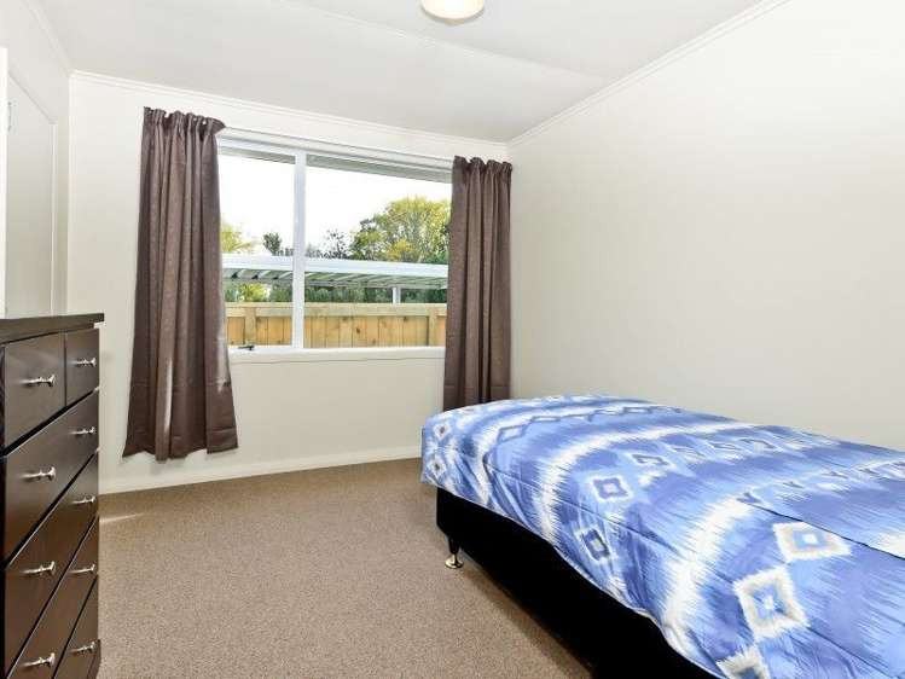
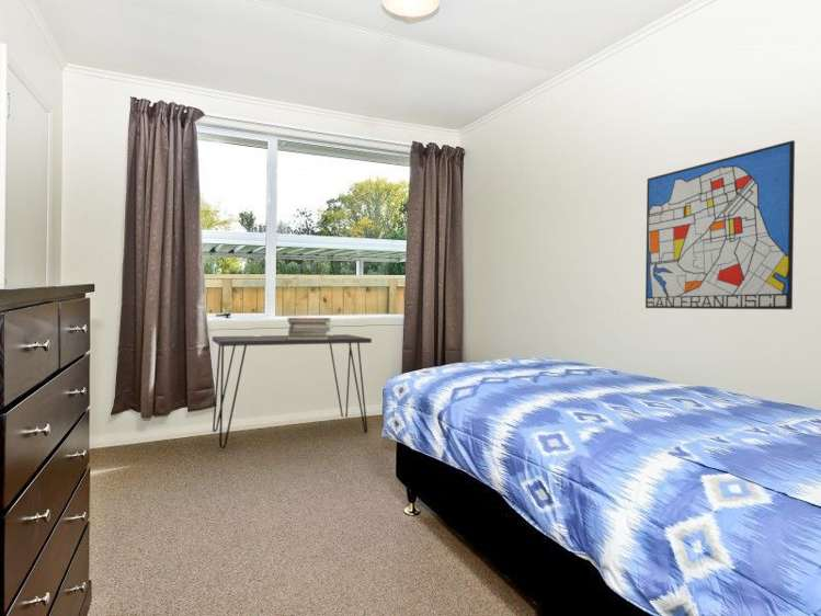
+ book stack (309, 328)
+ wall art (709, 235)
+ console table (286, 344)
